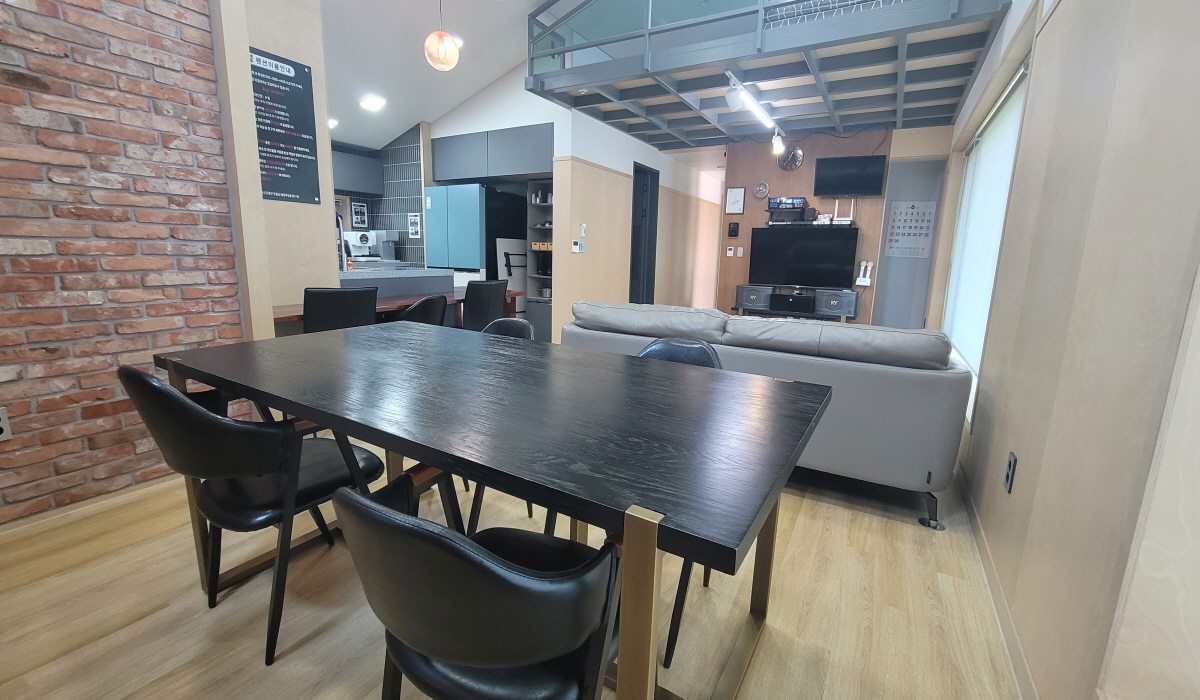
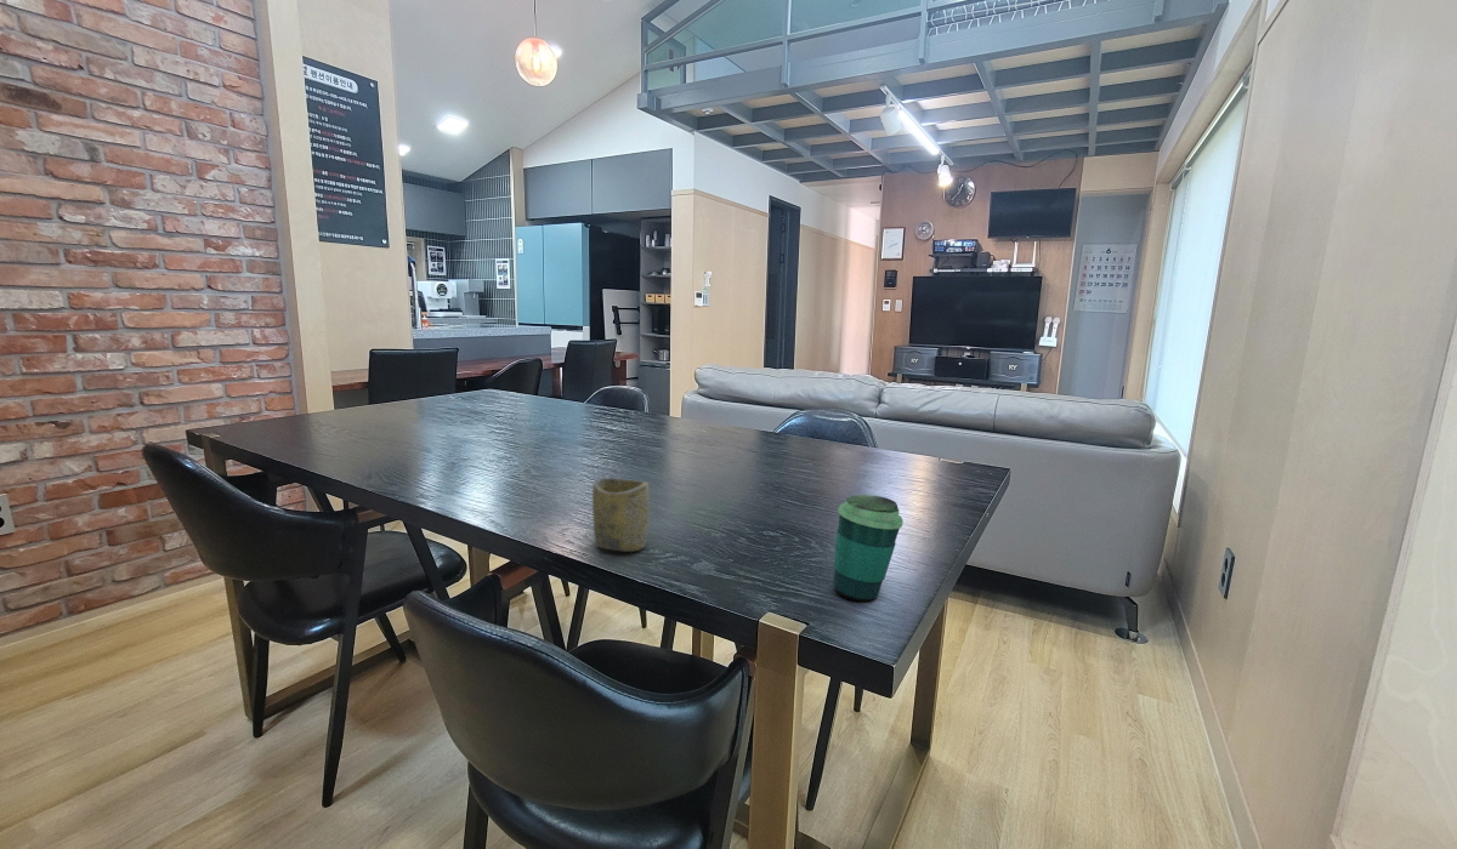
+ cup (867, 547)
+ cup (620, 513)
